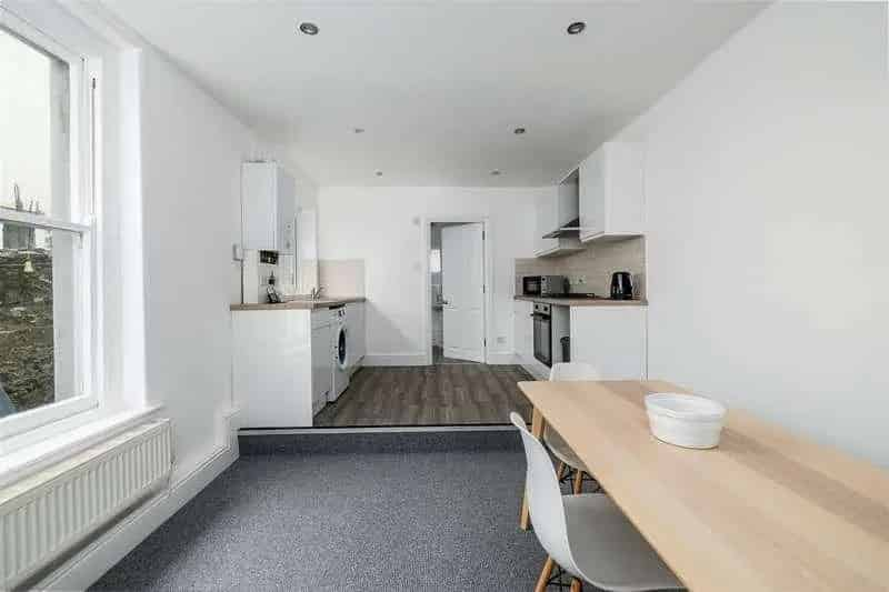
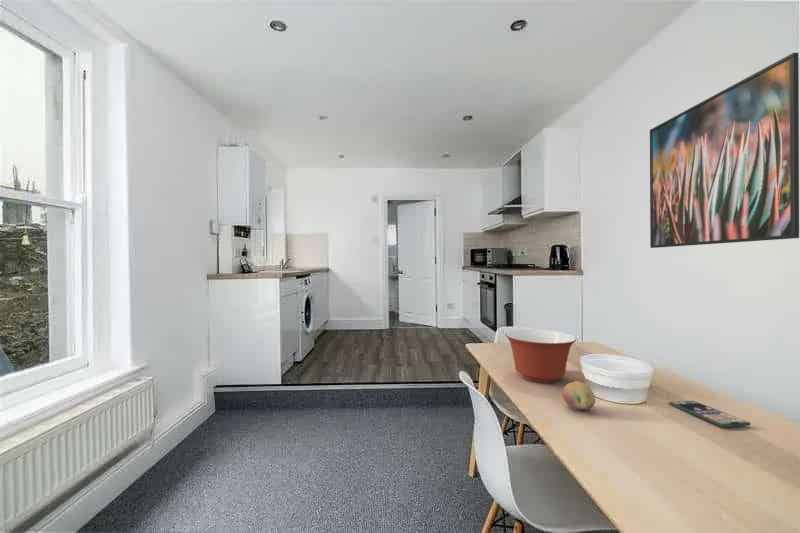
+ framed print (707, 171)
+ fruit (578, 395)
+ mixing bowl (539, 356)
+ smartphone (706, 412)
